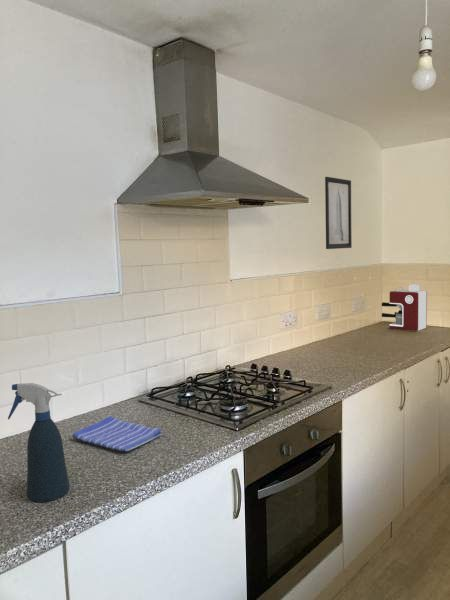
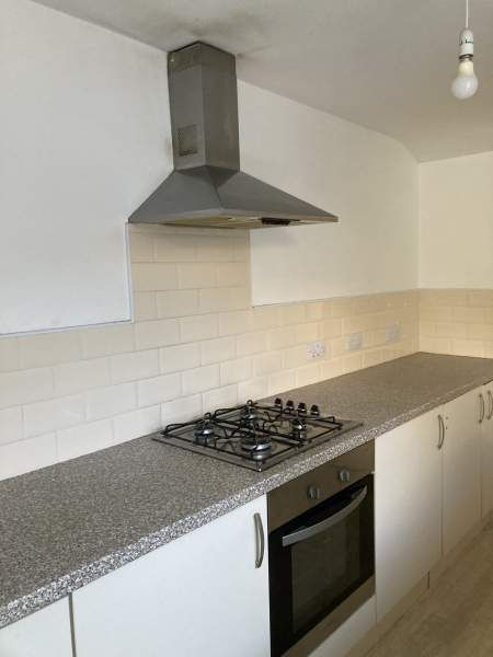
- coffee maker (401, 306)
- spray bottle (41, 438)
- dish towel (117, 432)
- wall art (338, 213)
